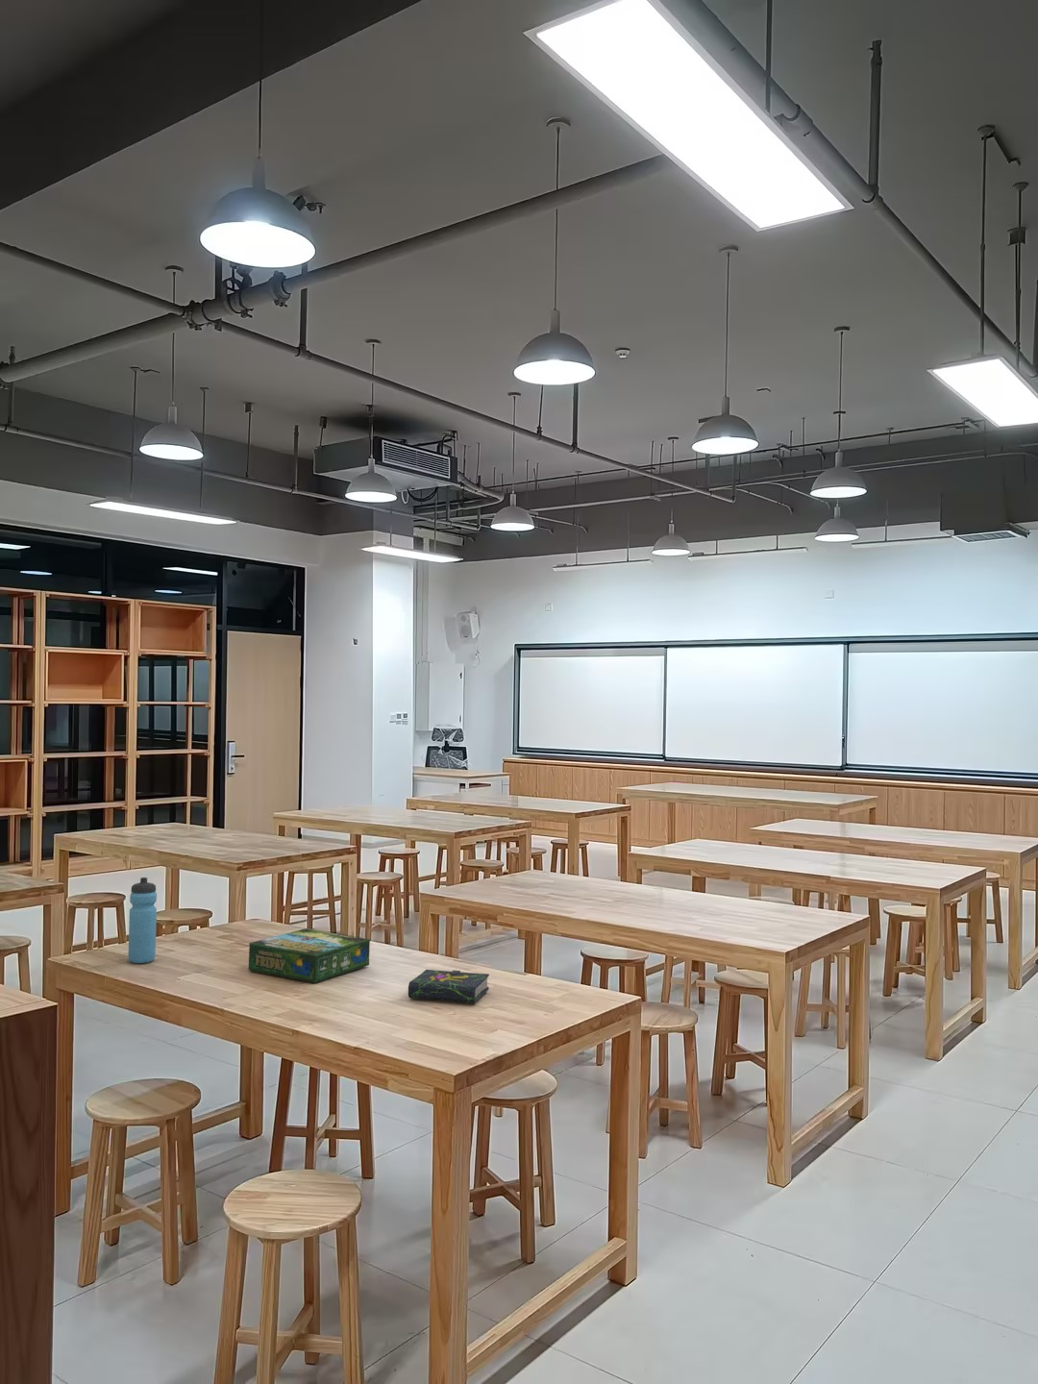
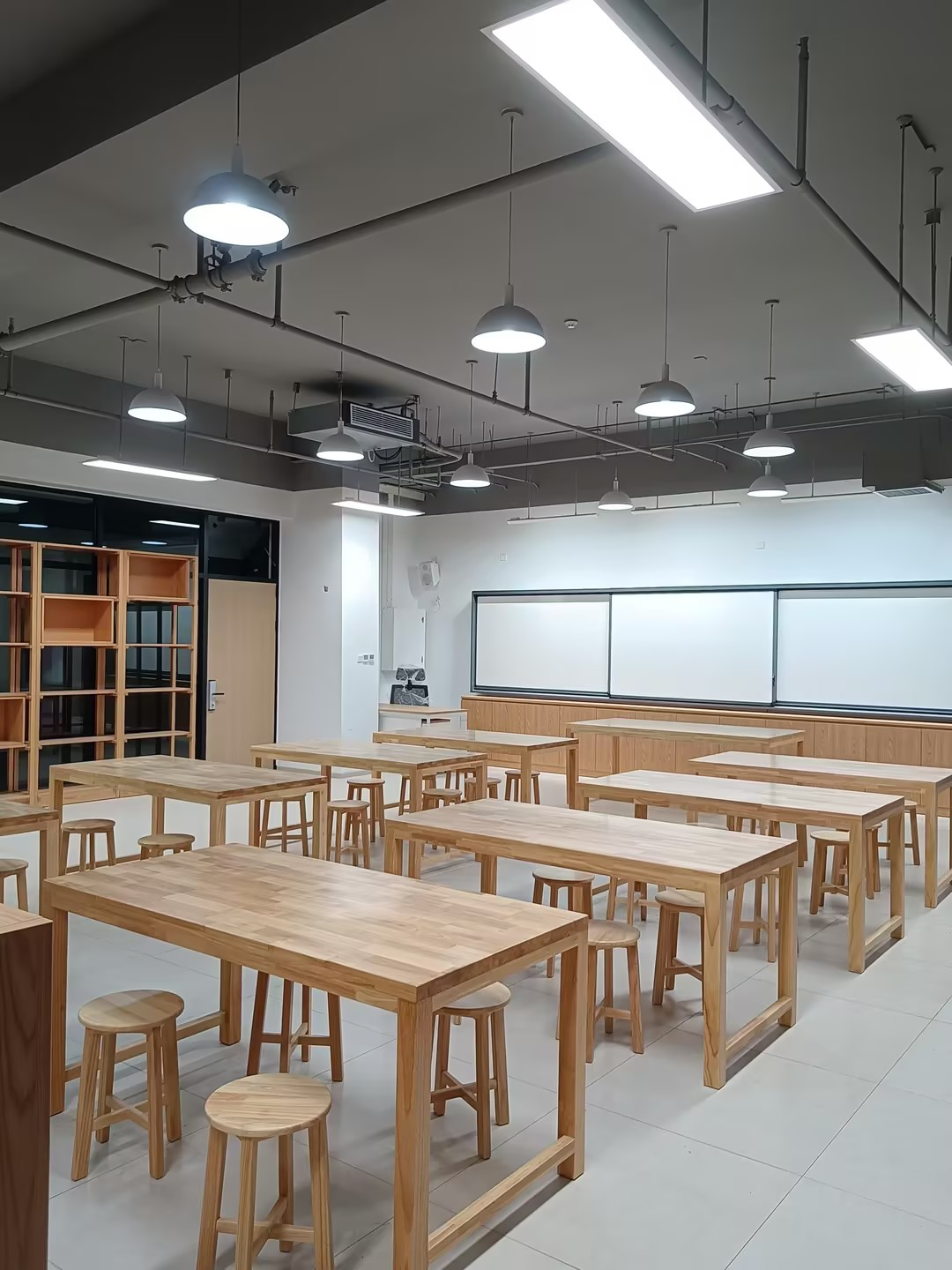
- book (449, 985)
- water bottle (142, 919)
- board game (310, 955)
